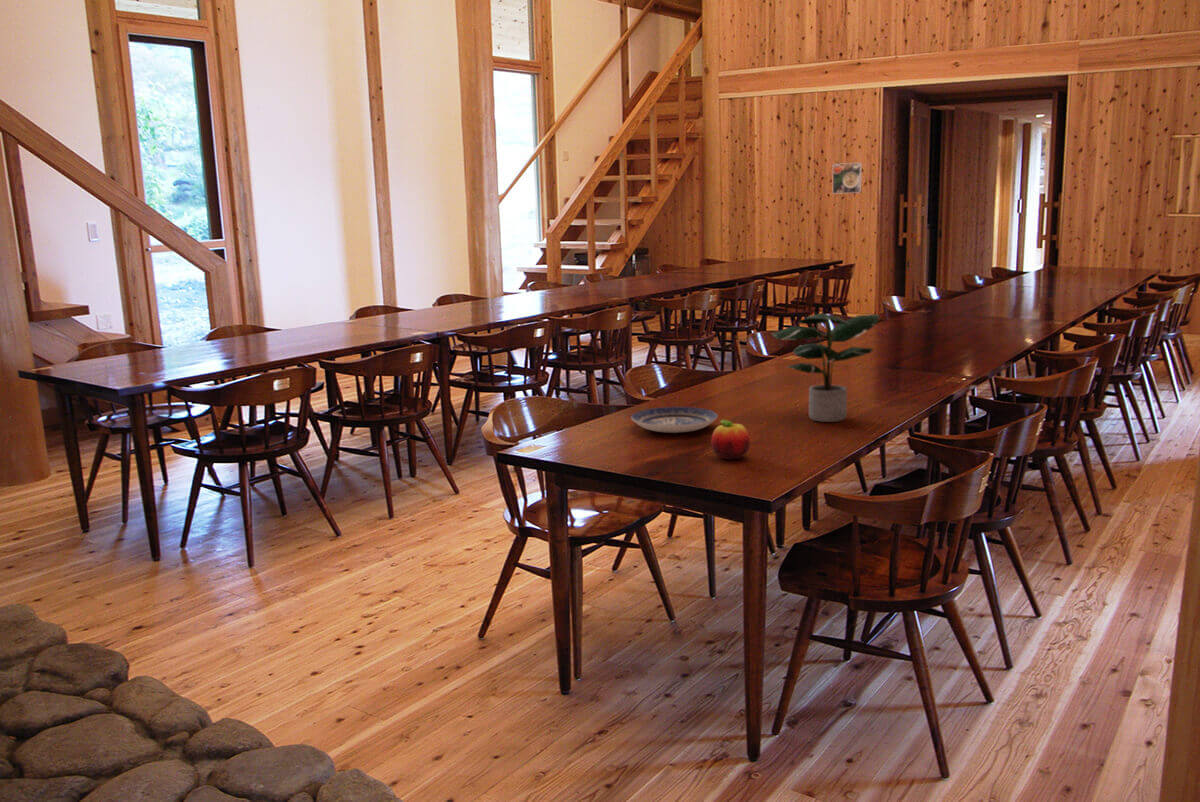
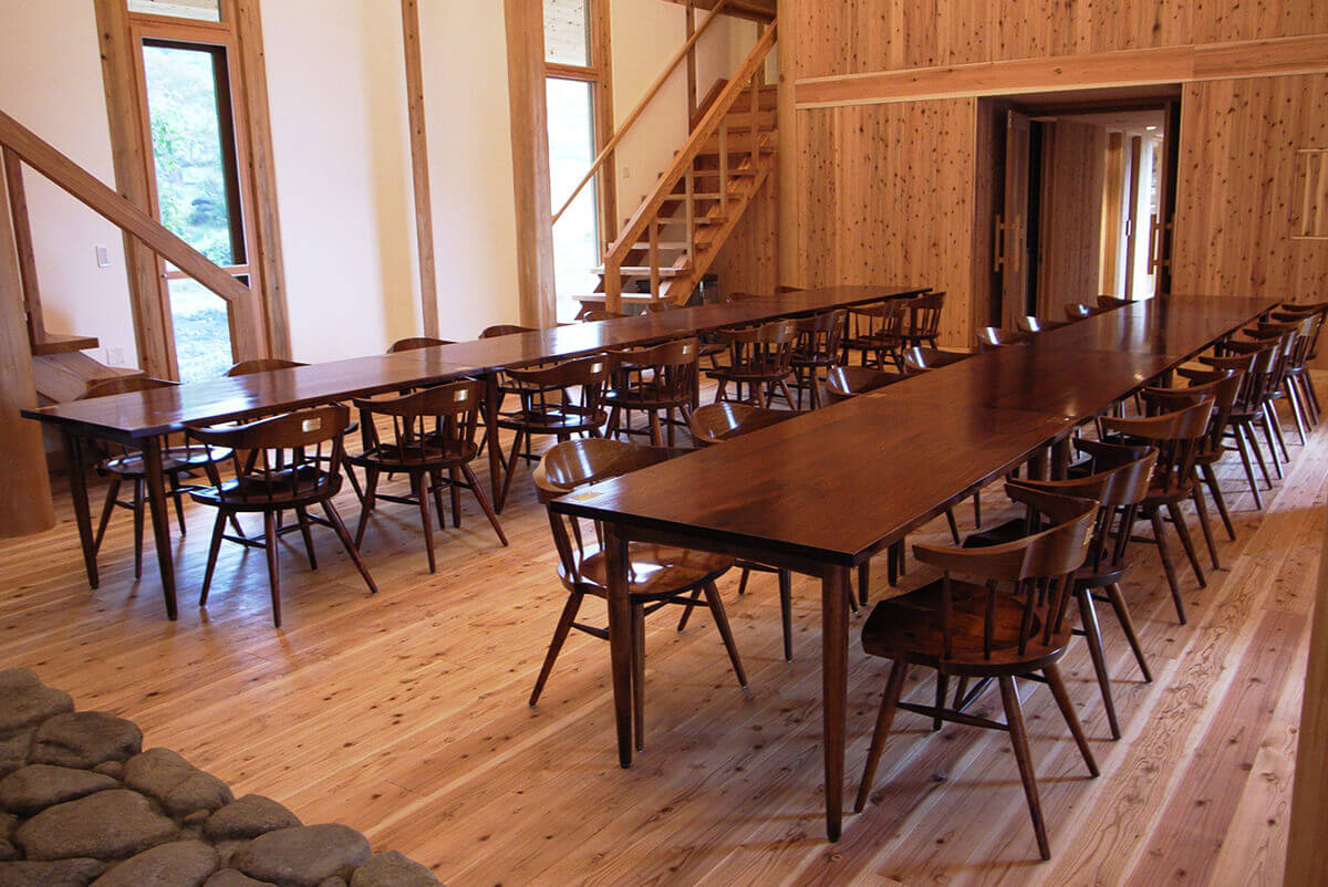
- fruit (730, 439)
- potted plant (822, 363)
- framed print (847, 178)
- plate (674, 421)
